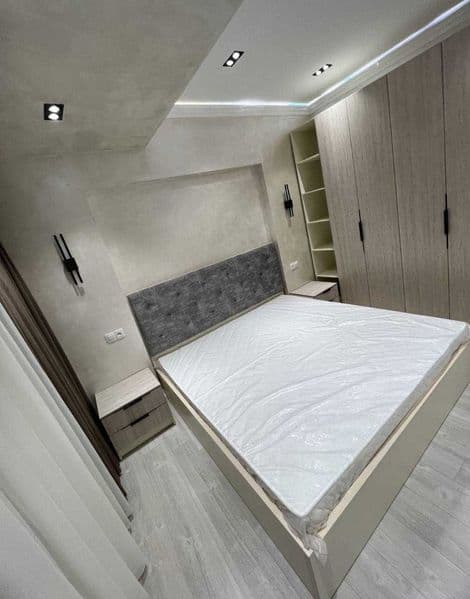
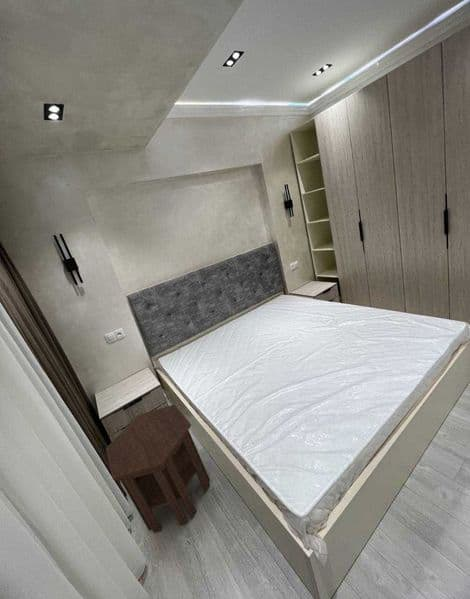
+ side table (162, 465)
